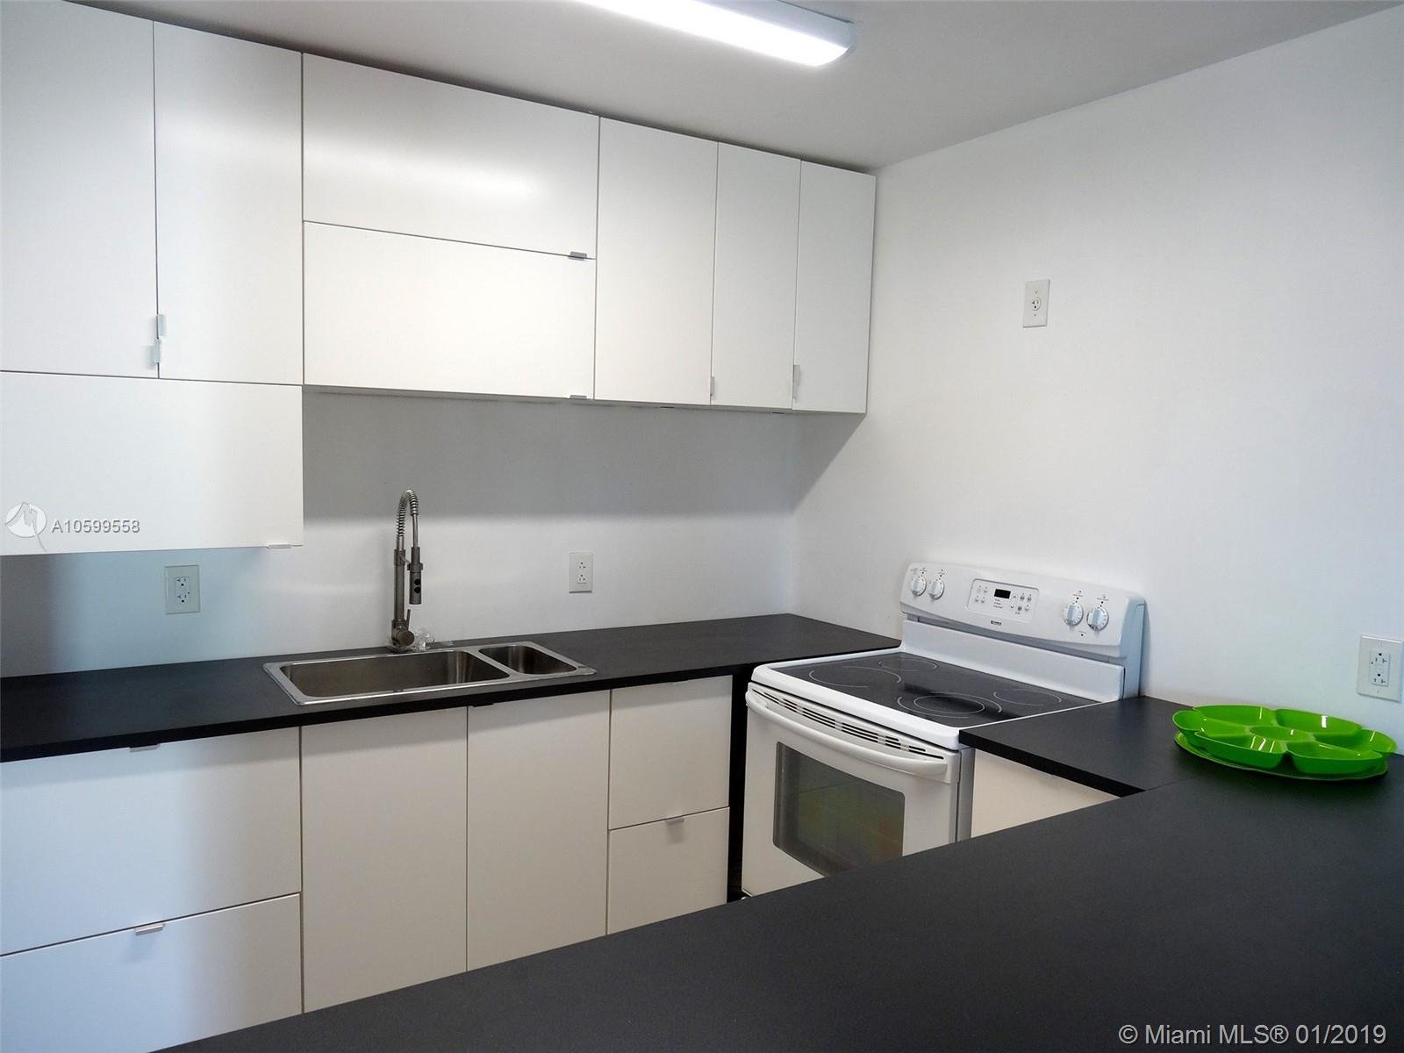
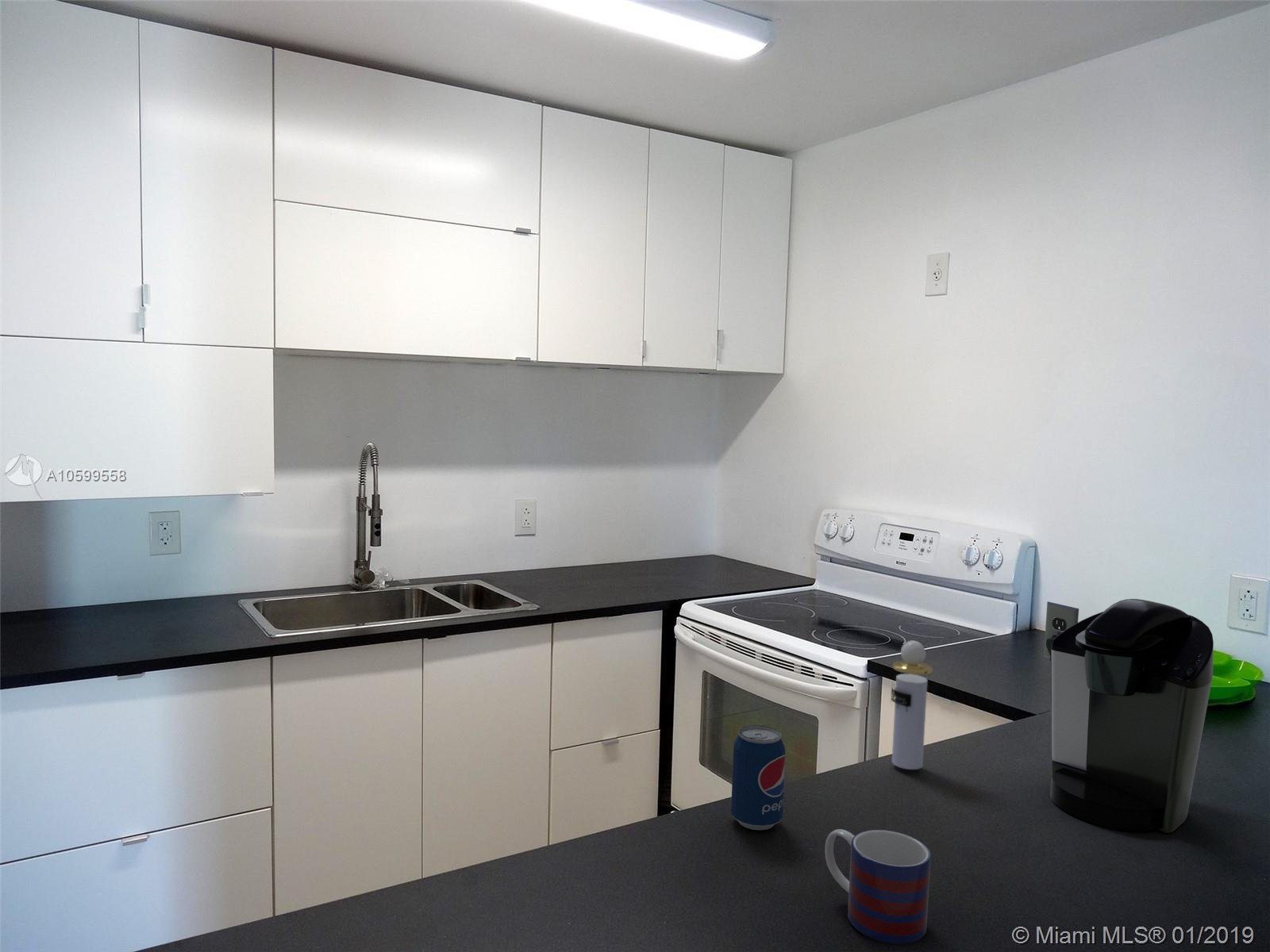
+ perfume bottle (910, 704)
+ mug (872, 877)
+ coffee maker (1093, 691)
+ beverage can (757, 777)
